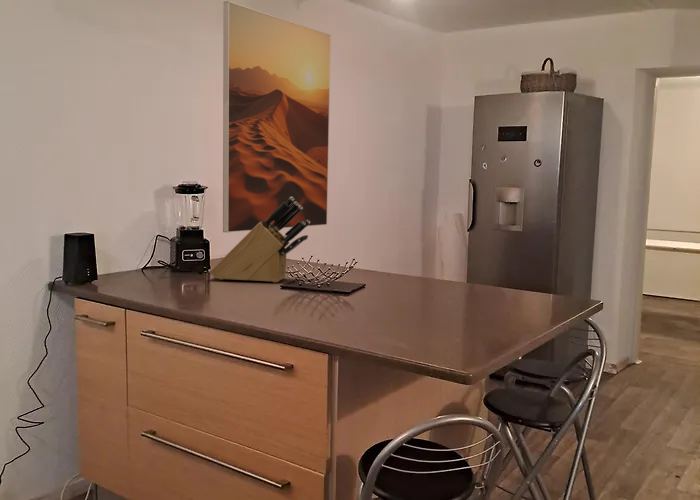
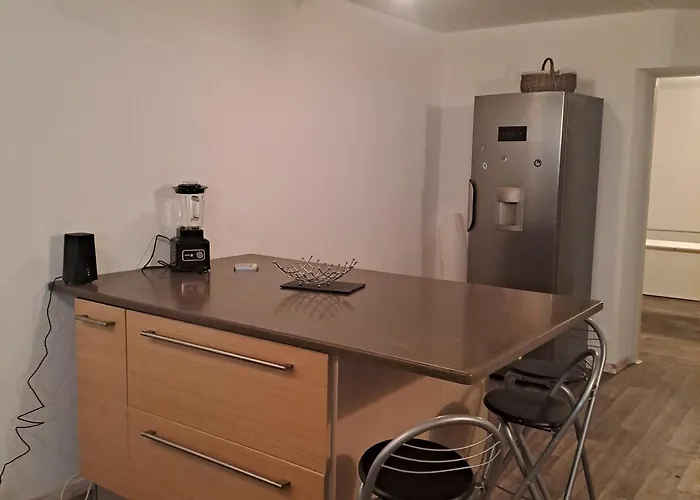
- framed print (281, 125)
- knife block (260, 238)
